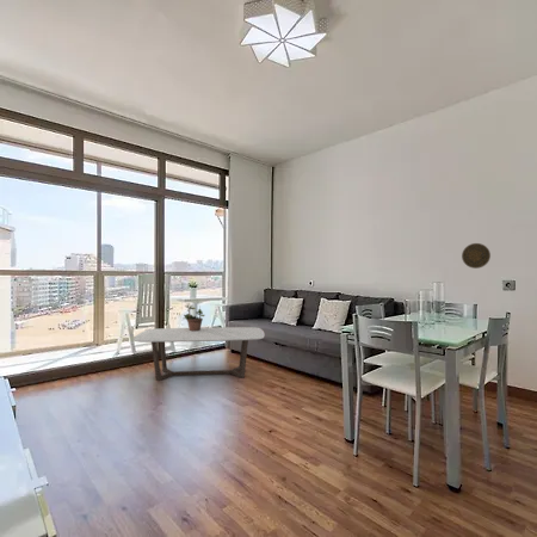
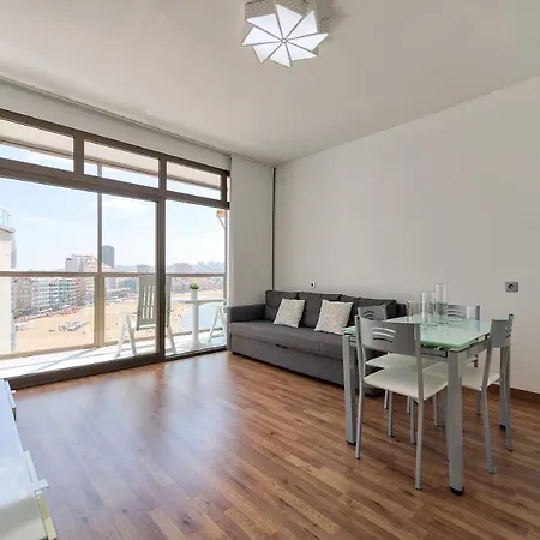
- potted plant (193, 316)
- decorative plate (475, 255)
- coffee table (202, 340)
